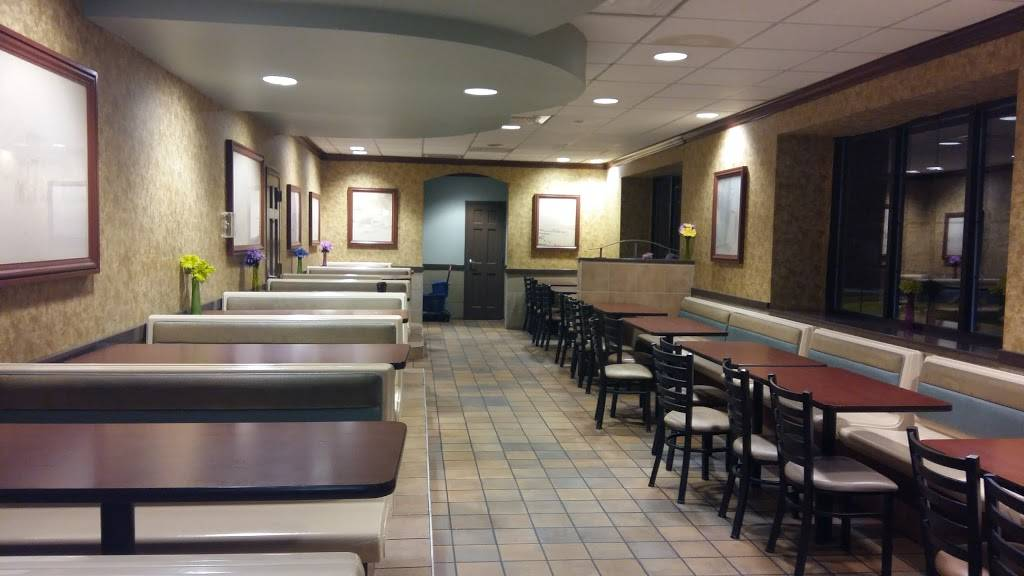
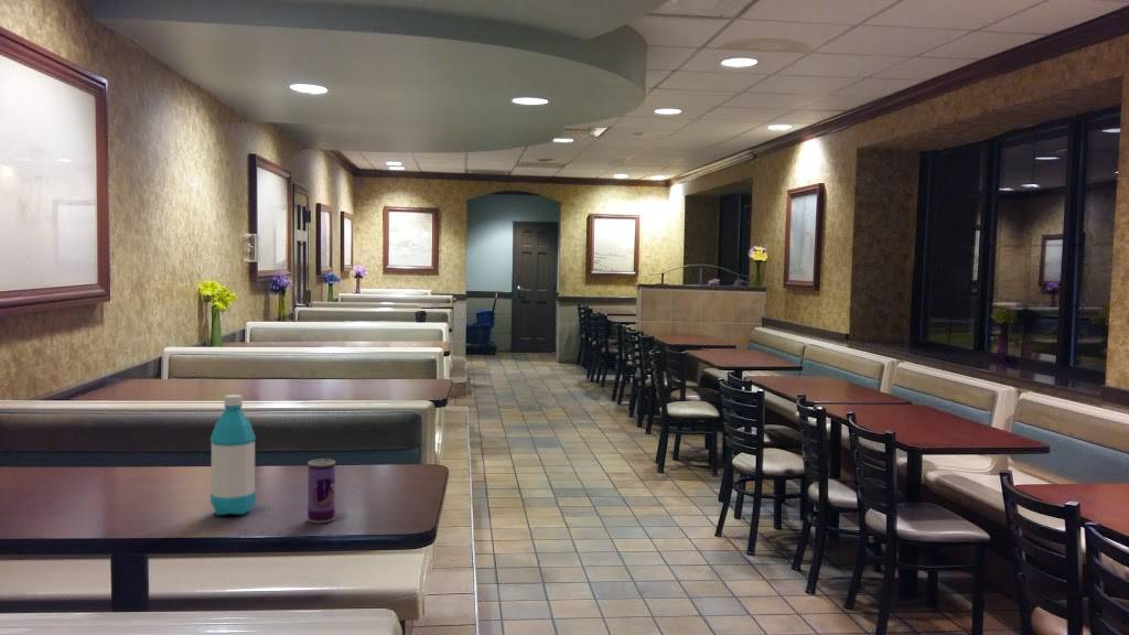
+ water bottle (233, 453)
+ beverage can (321, 489)
